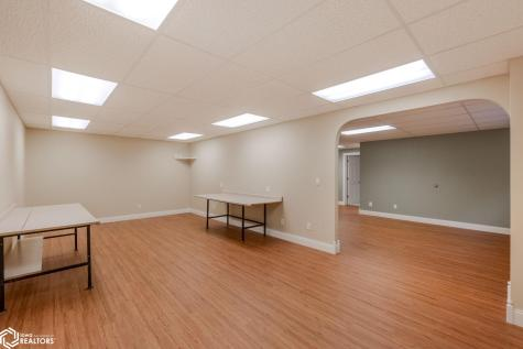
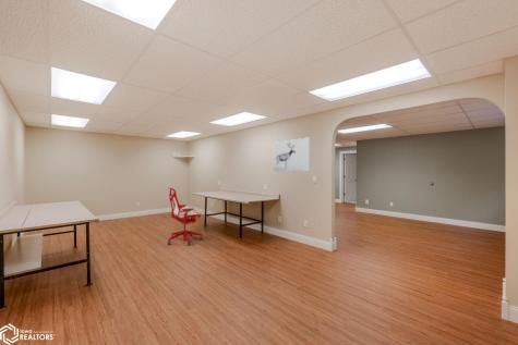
+ wall art (290, 156)
+ office chair (184, 213)
